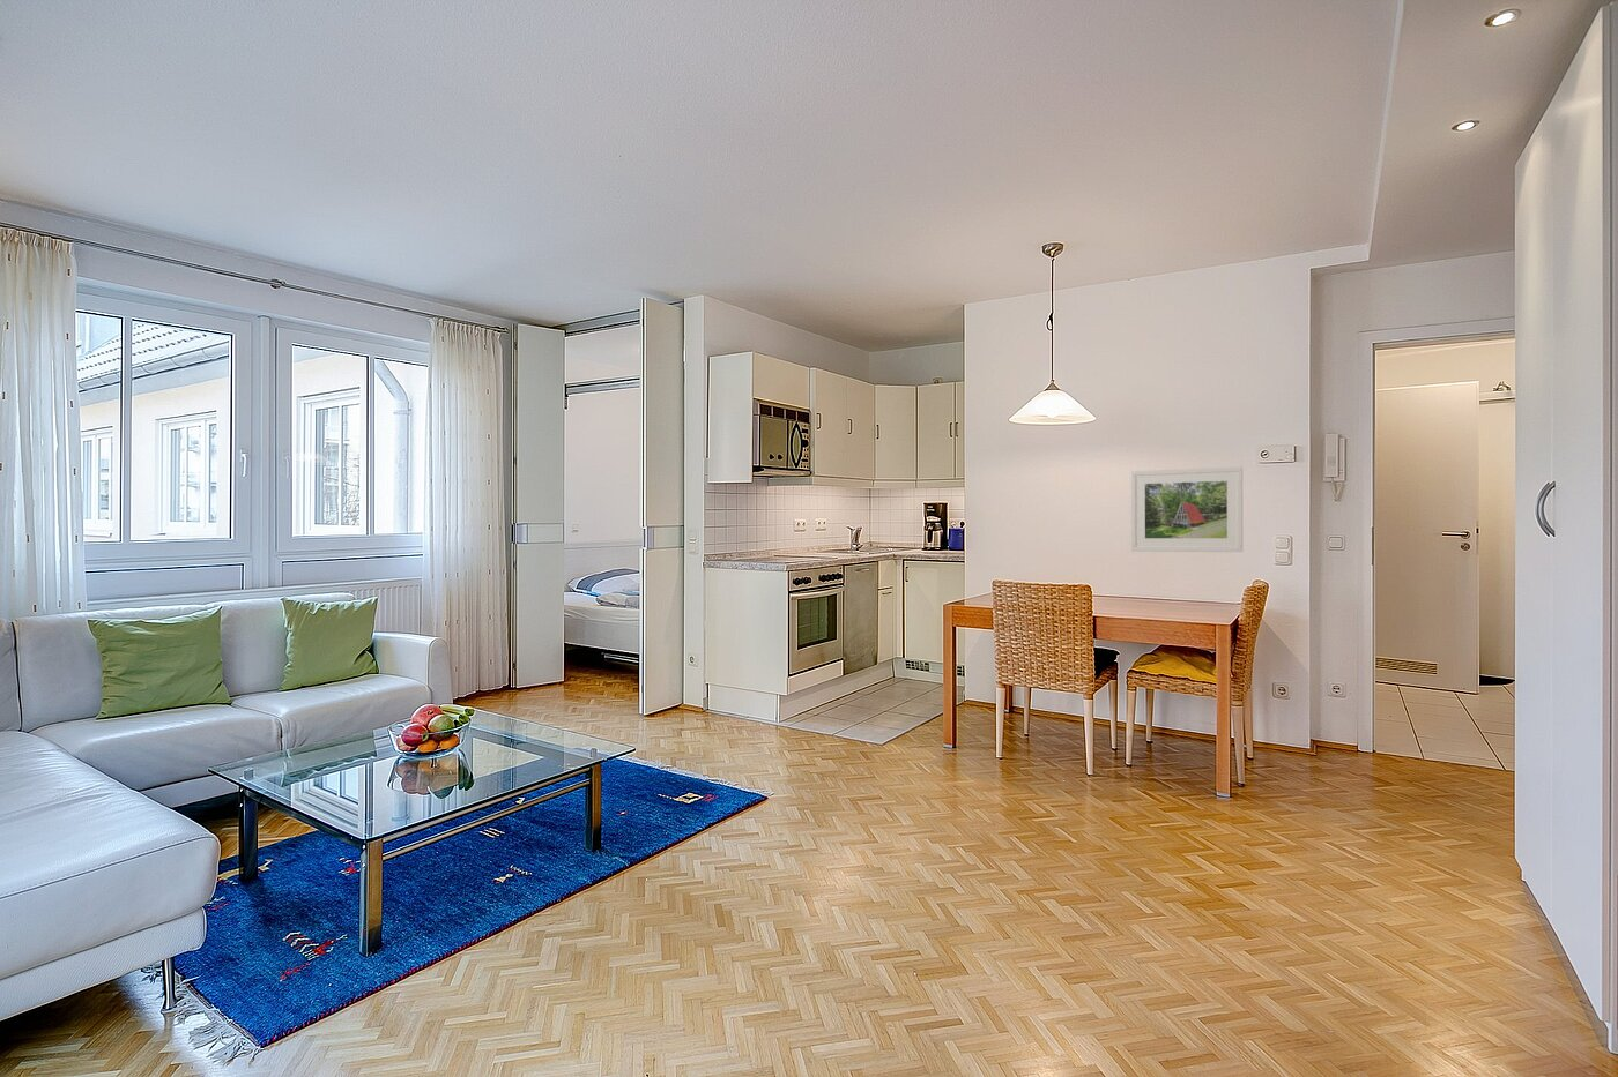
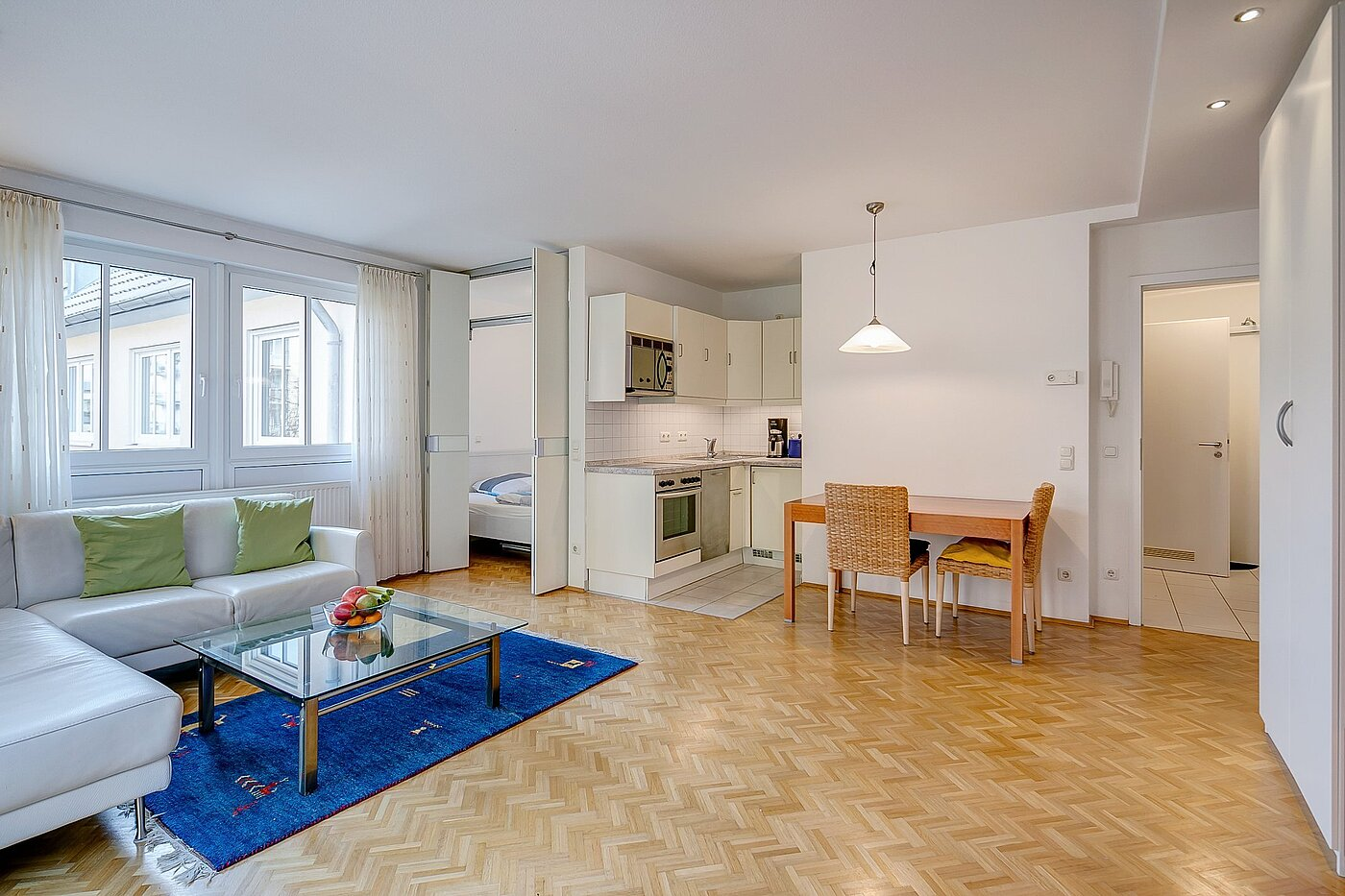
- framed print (1185, 510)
